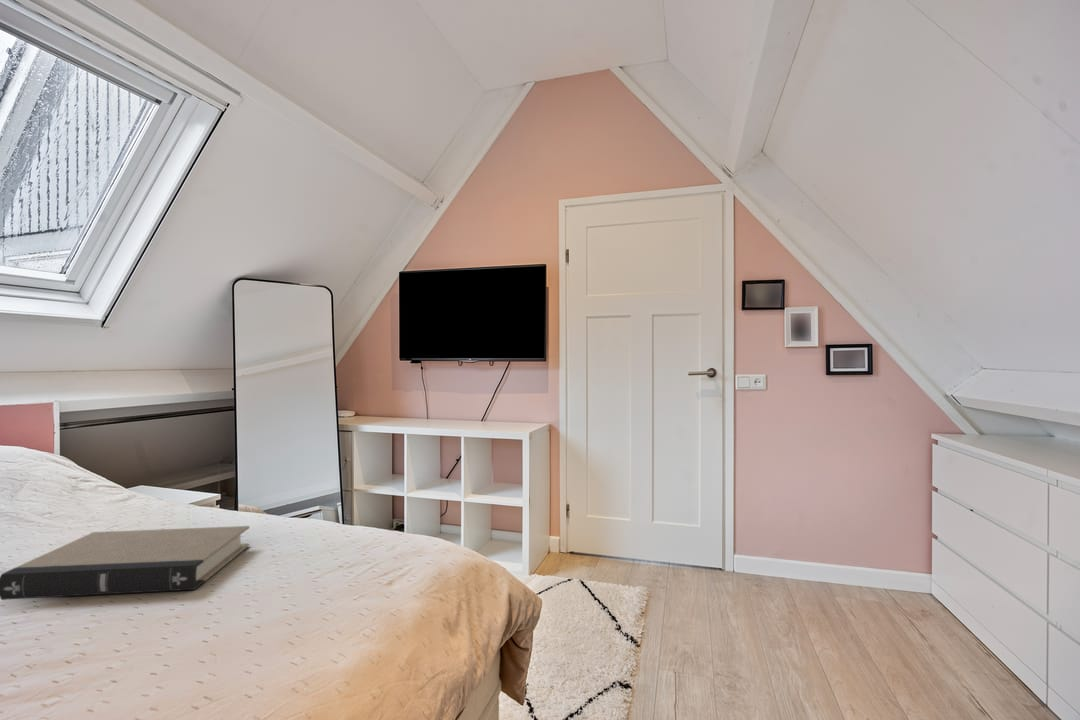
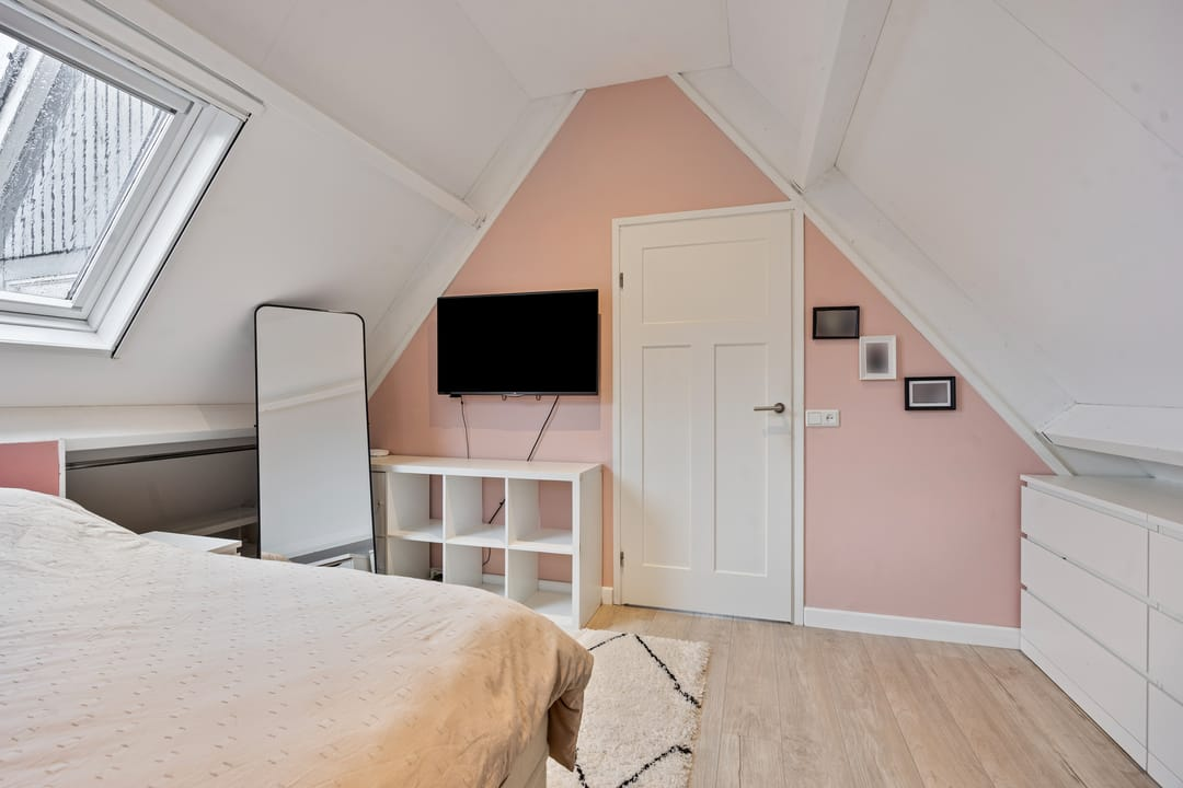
- book (139, 558)
